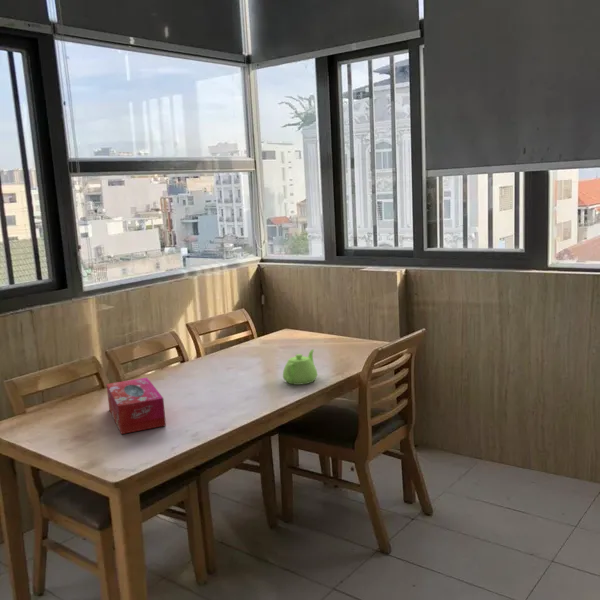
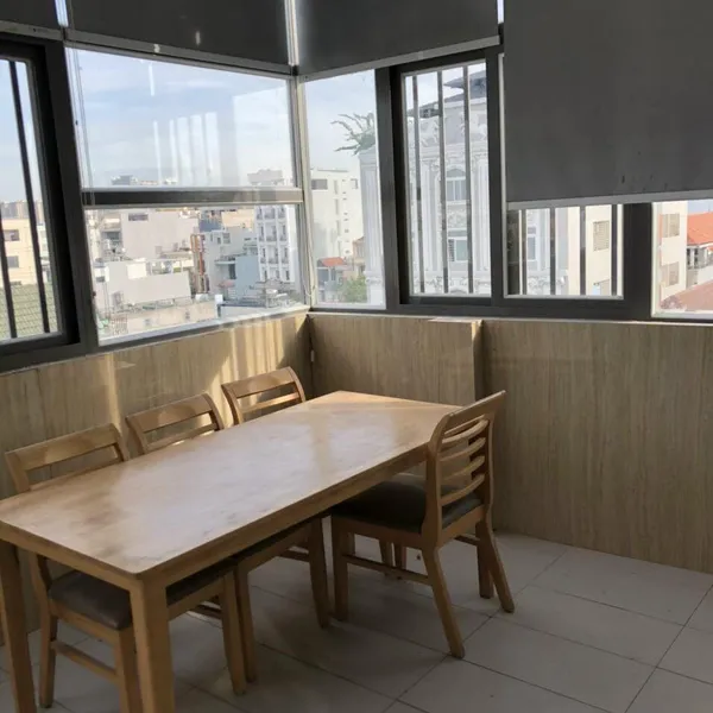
- tissue box (135, 404)
- teapot (300, 366)
